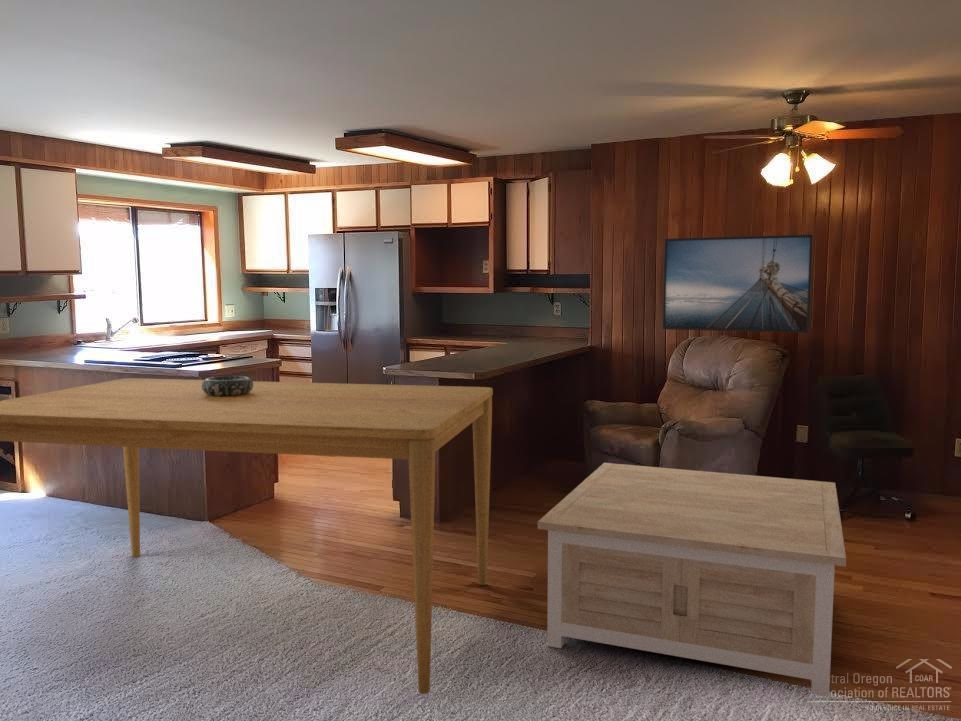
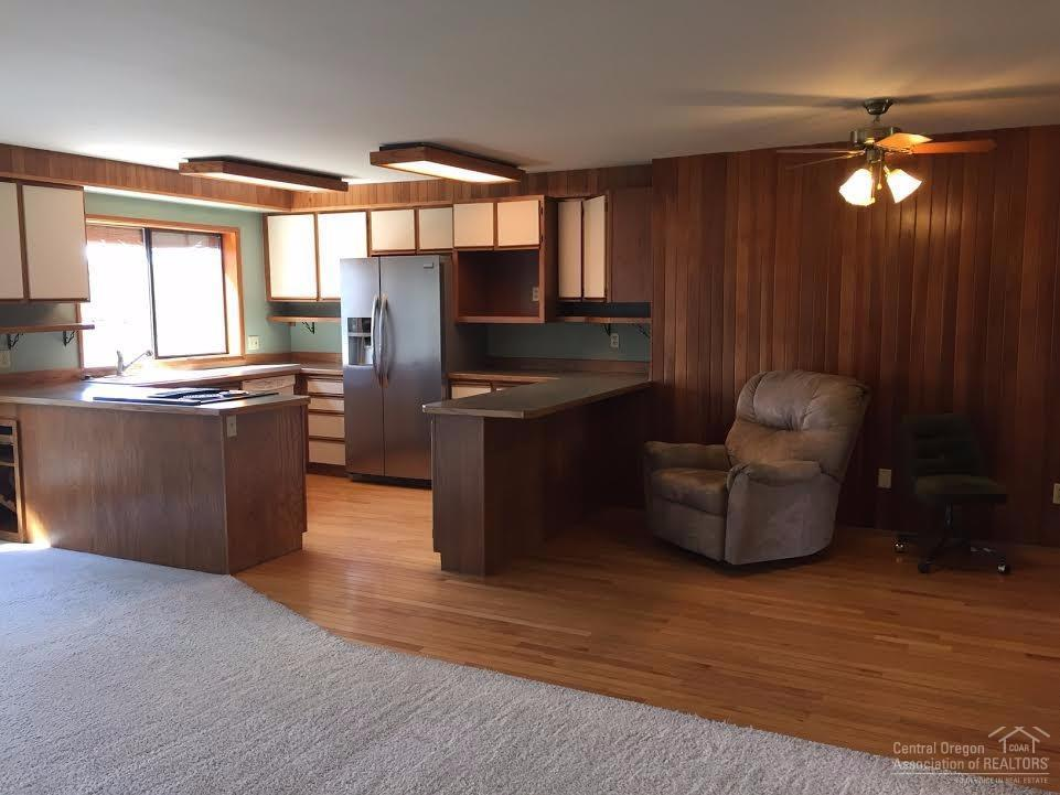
- dining table (252, 452)
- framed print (734, 284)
- decorative bowl (227, 385)
- coffee table (697, 558)
